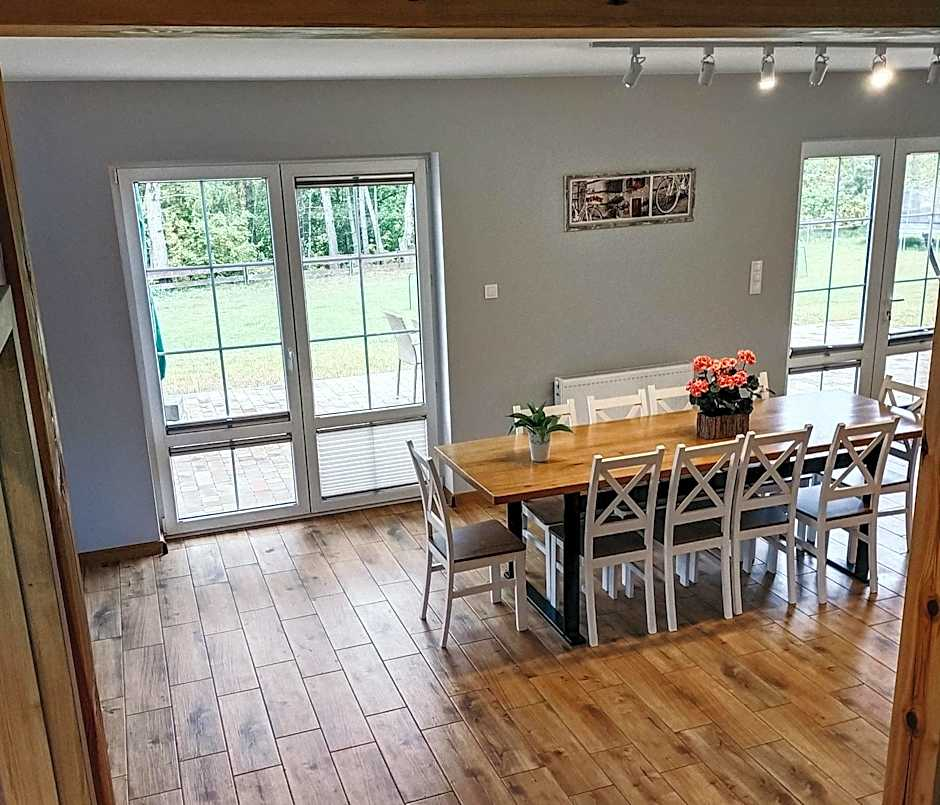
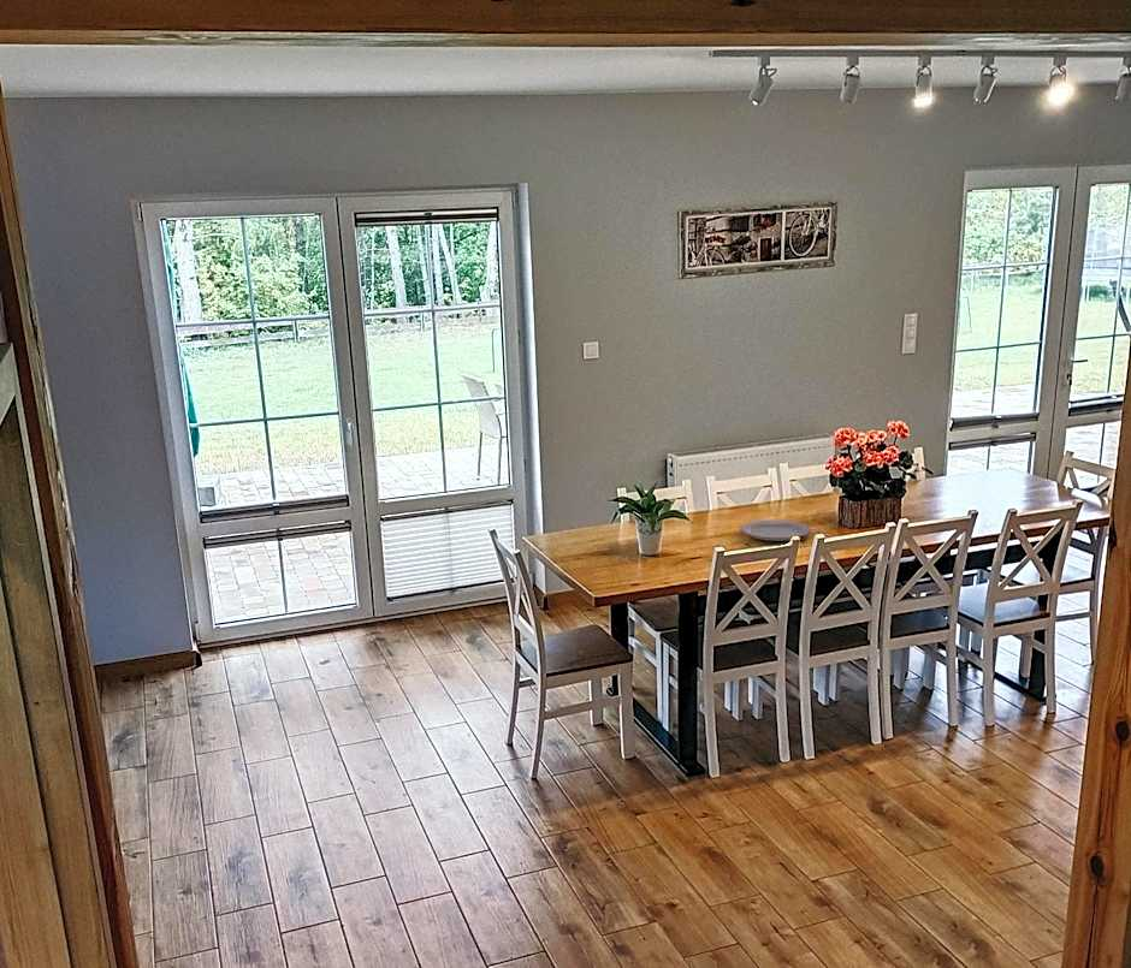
+ plate (775, 530)
